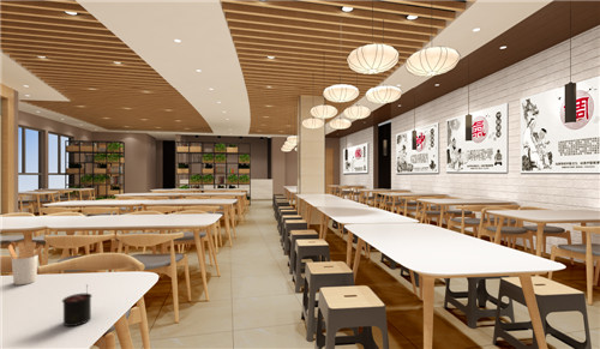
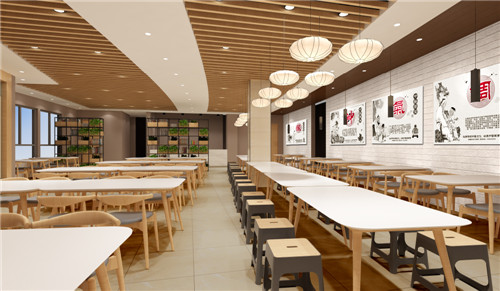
- candle (77, 303)
- utensil holder (25, 261)
